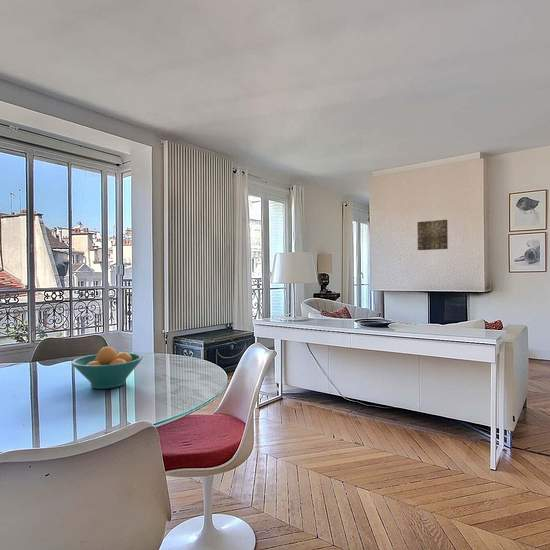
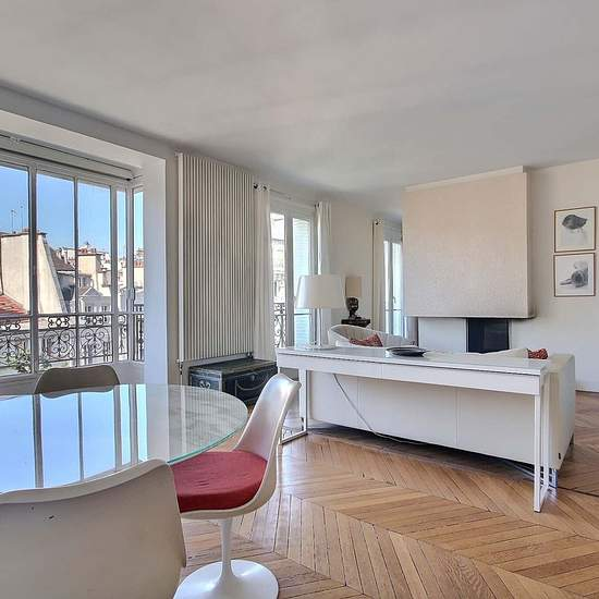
- fruit bowl (108, 365)
- wall art (432, 235)
